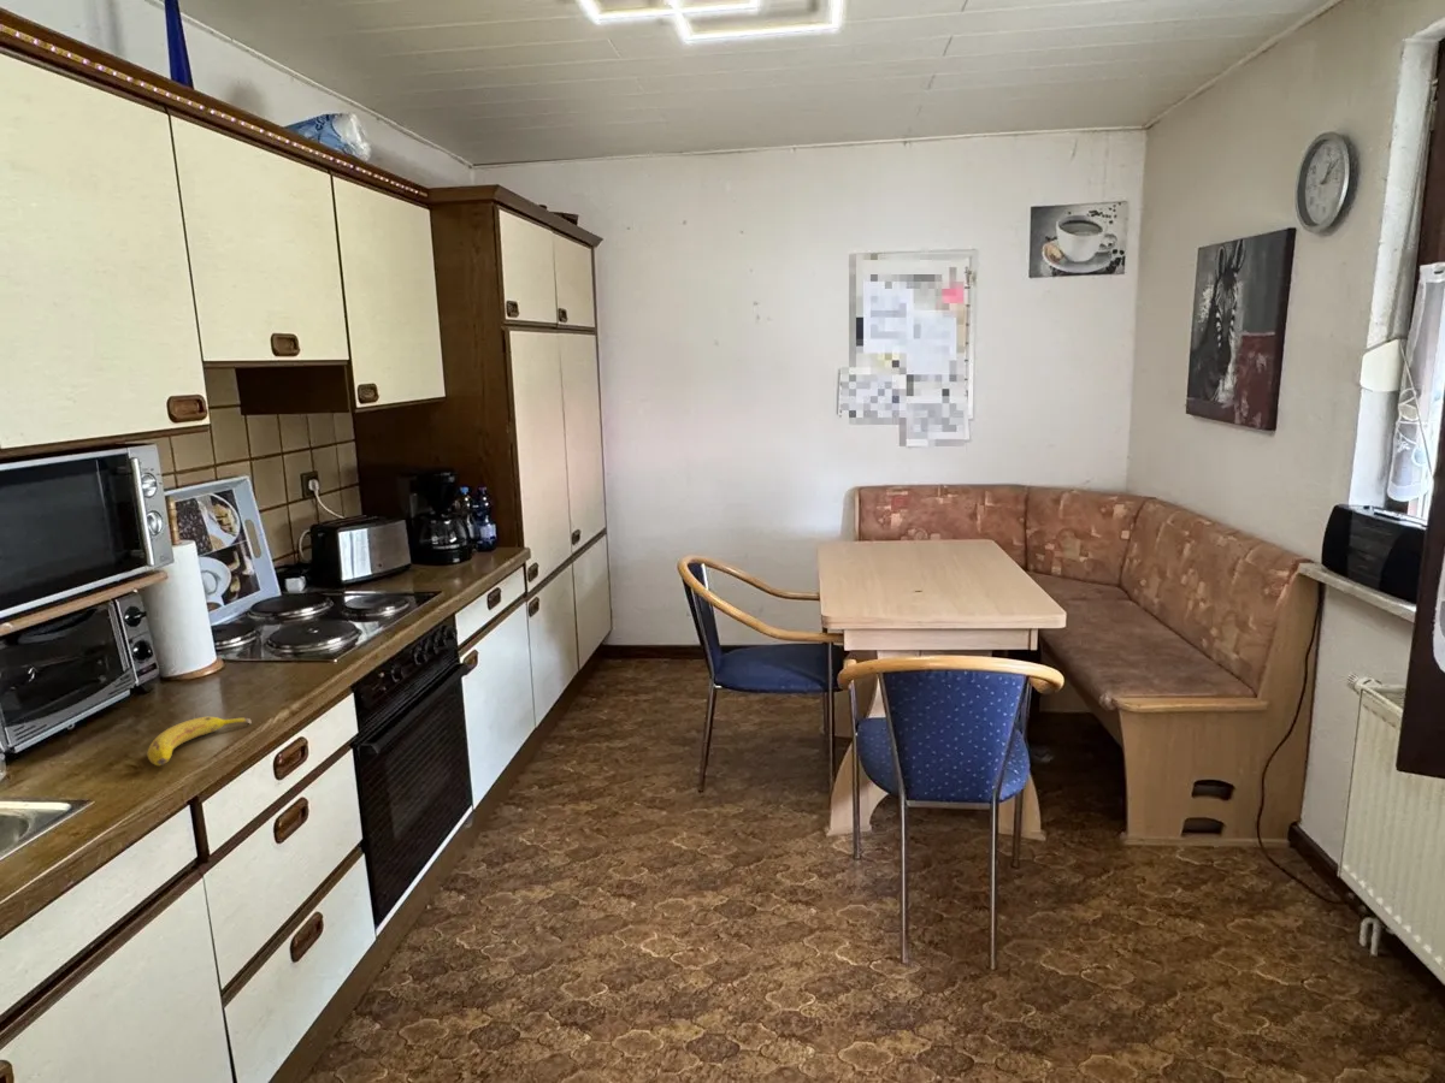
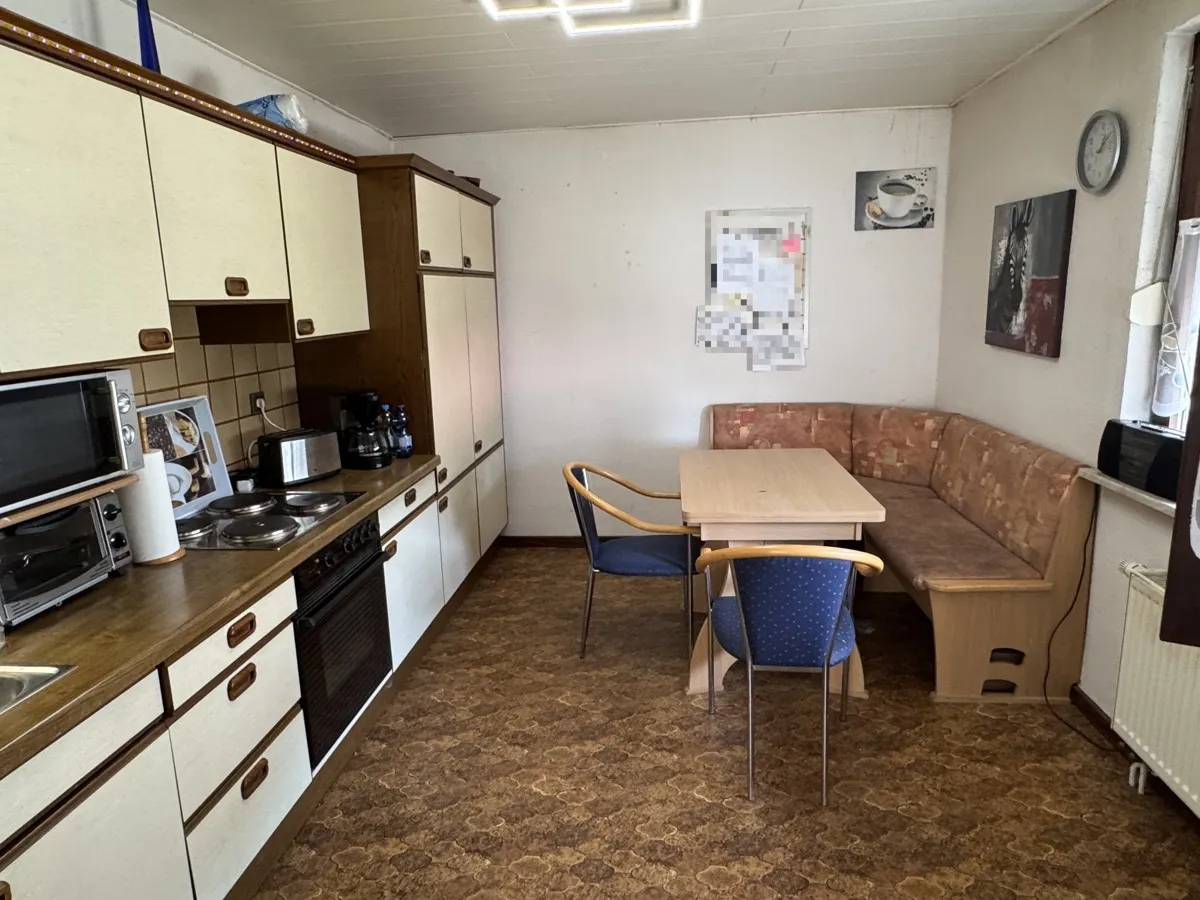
- fruit (193, 735)
